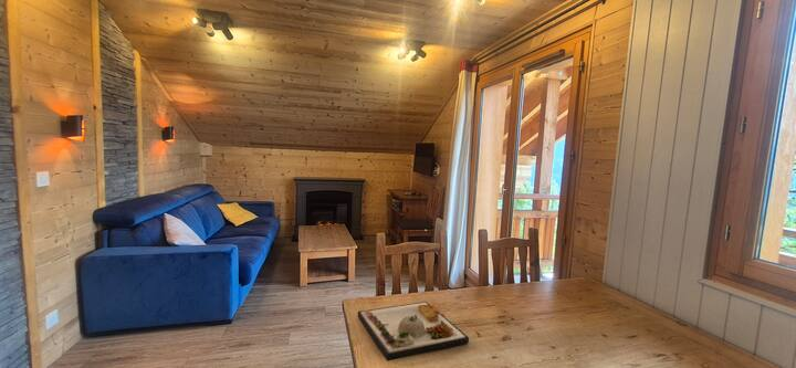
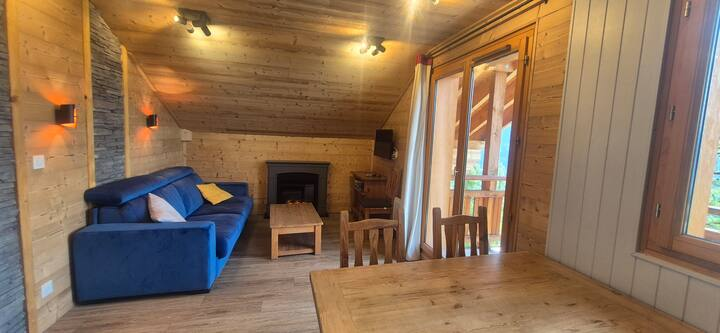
- dinner plate (409, 319)
